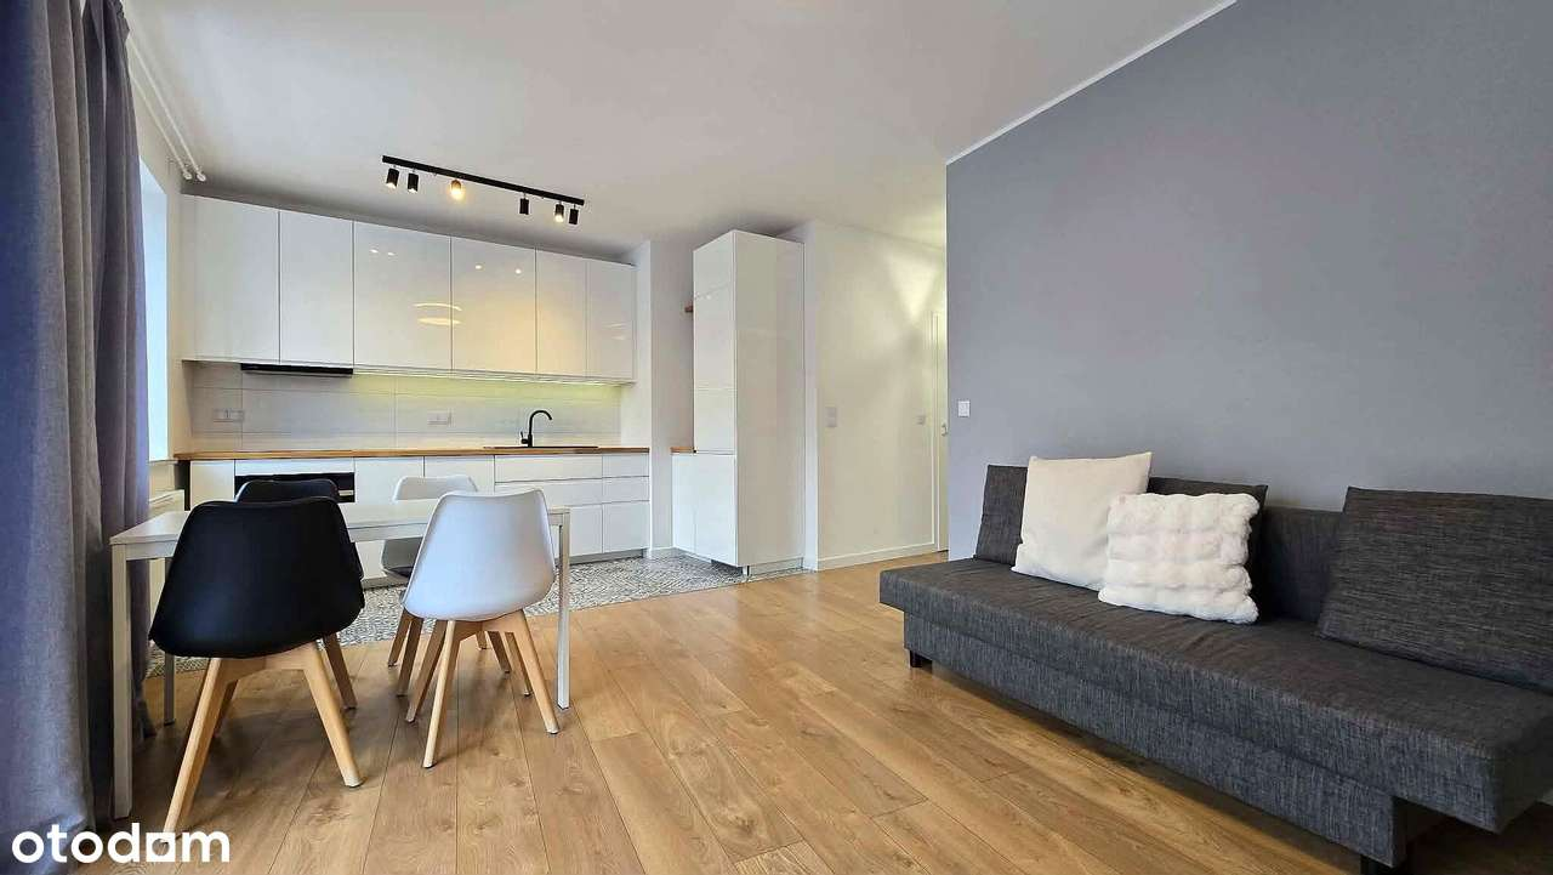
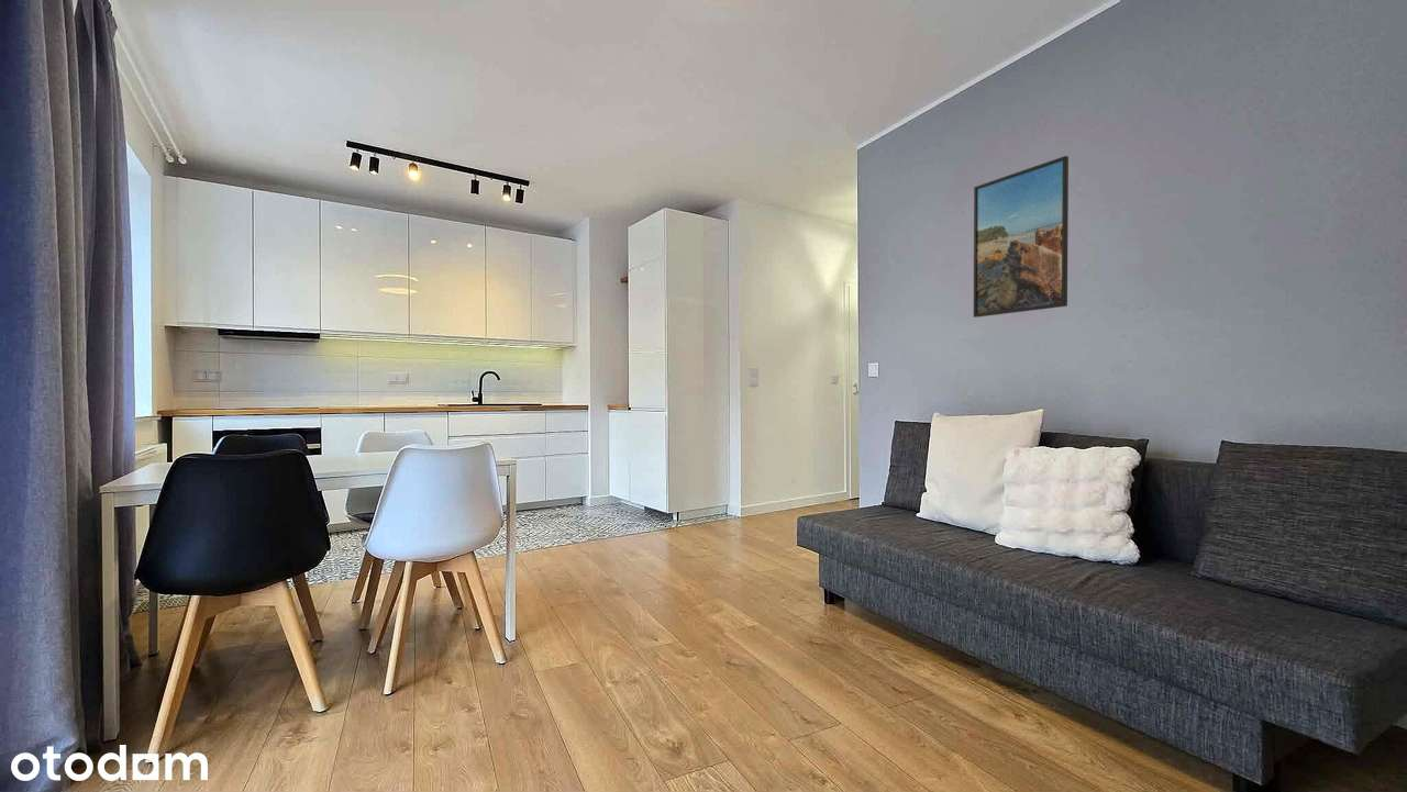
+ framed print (1017, 242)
